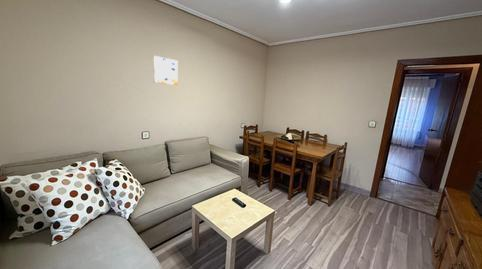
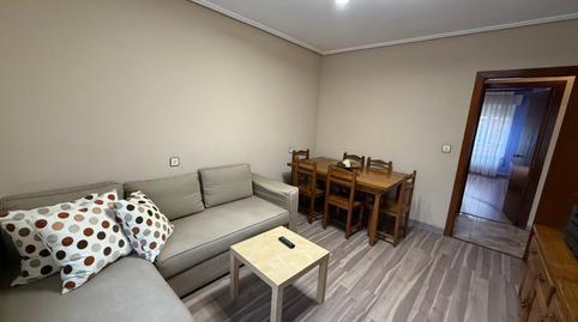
- wall art (166, 71)
